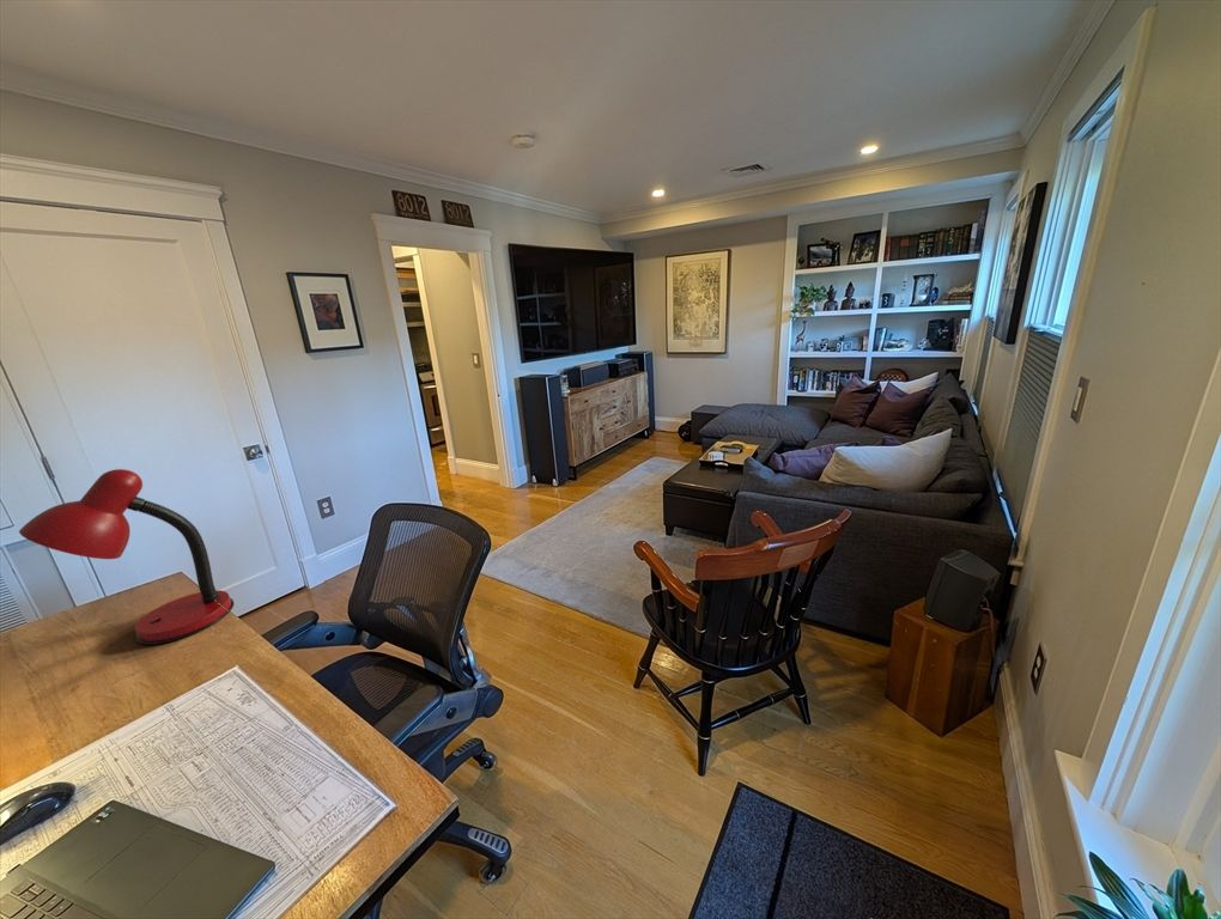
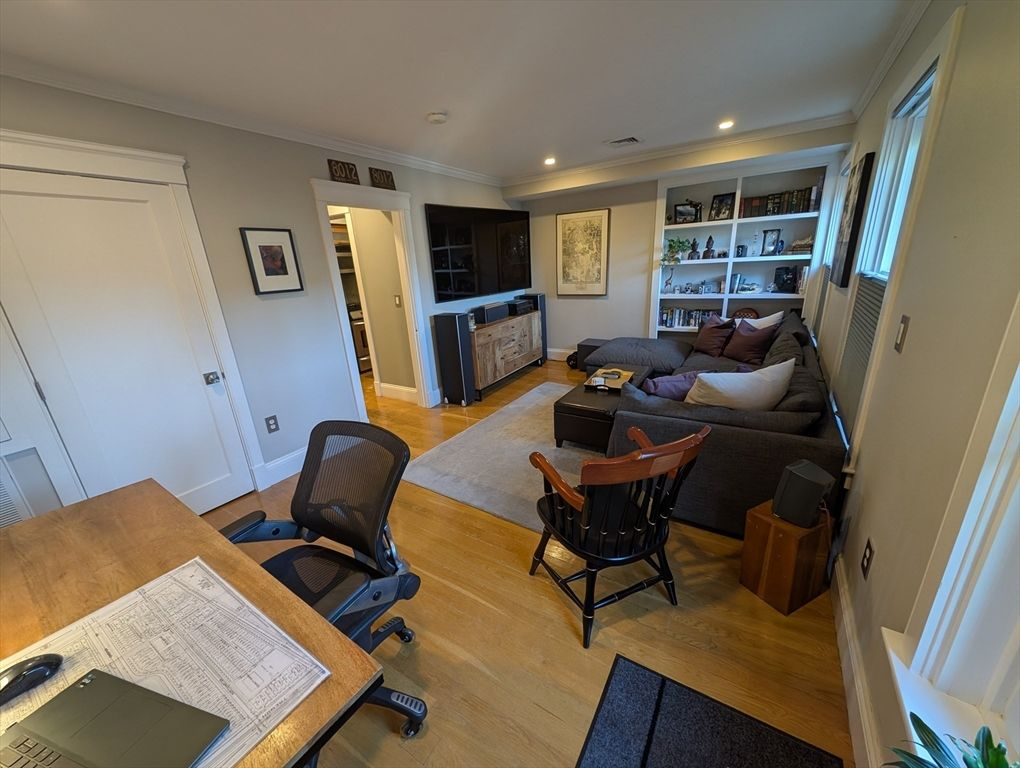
- desk lamp (123, 550)
